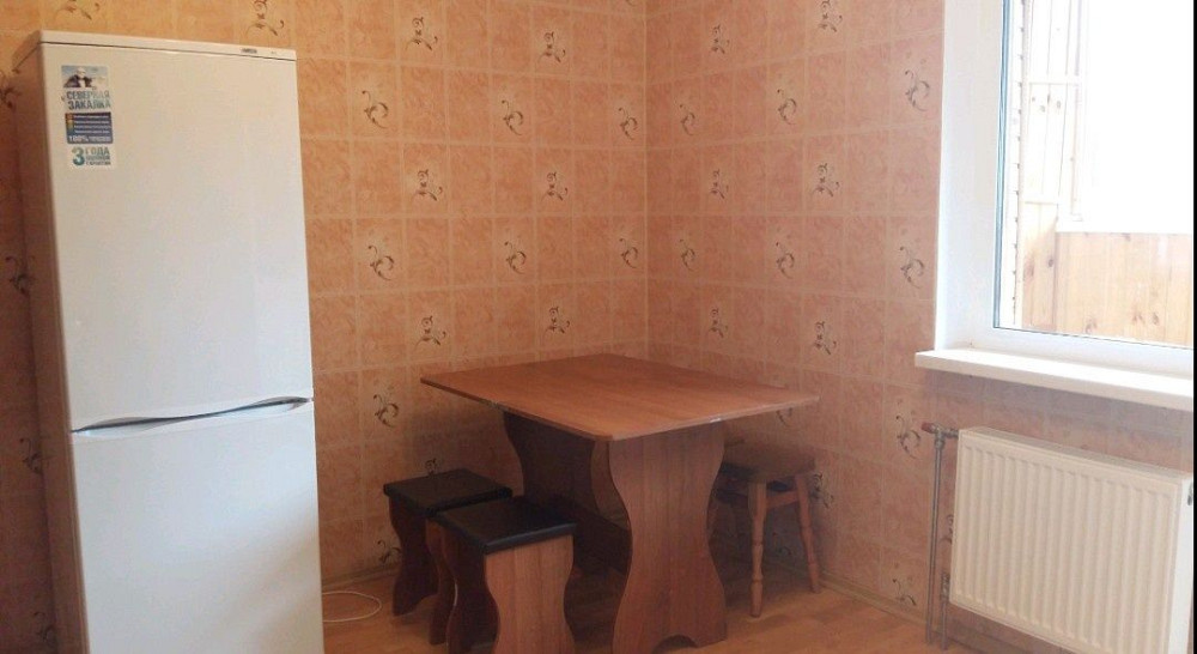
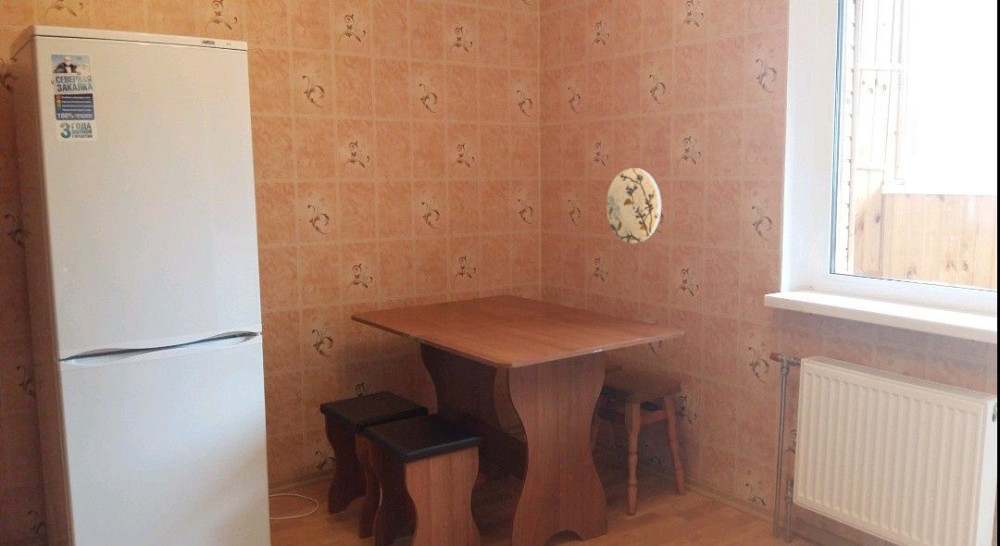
+ decorative plate (632, 205)
